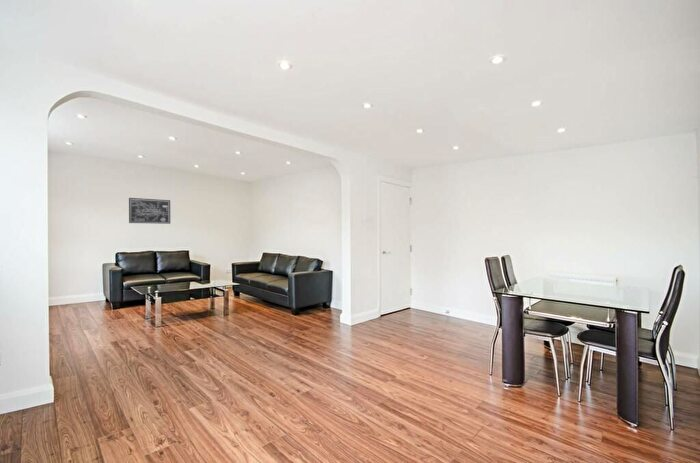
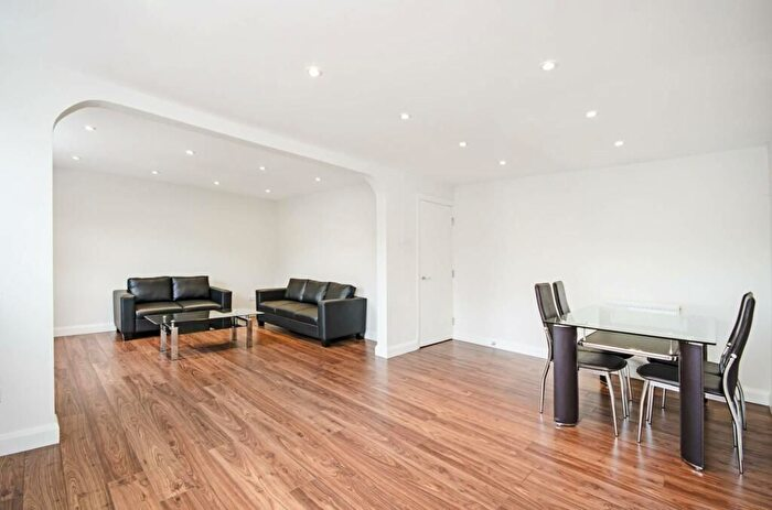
- wall art (150, 211)
